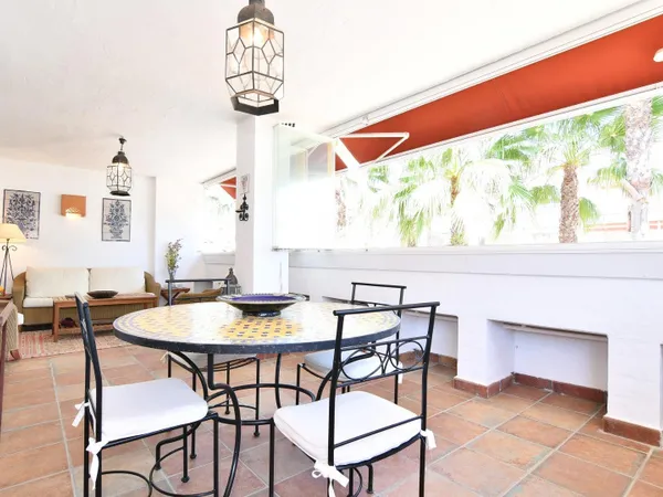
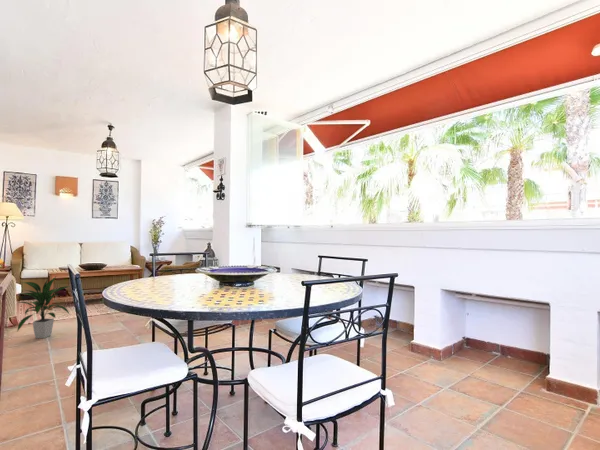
+ indoor plant (40, 306)
